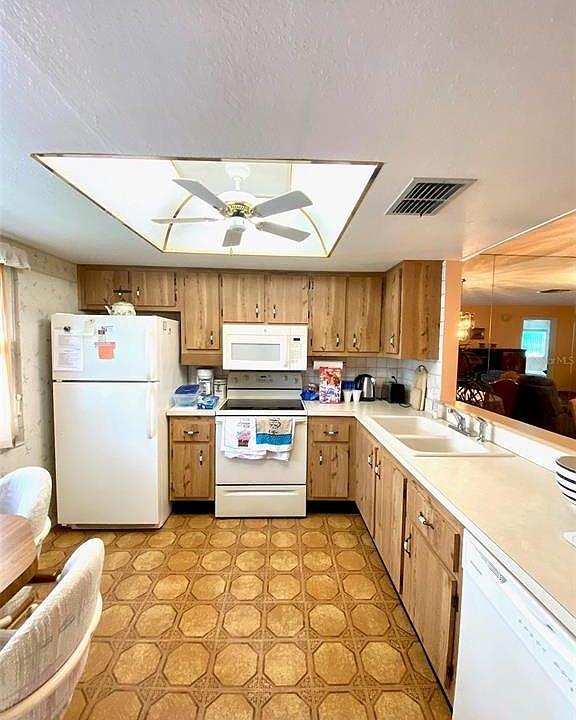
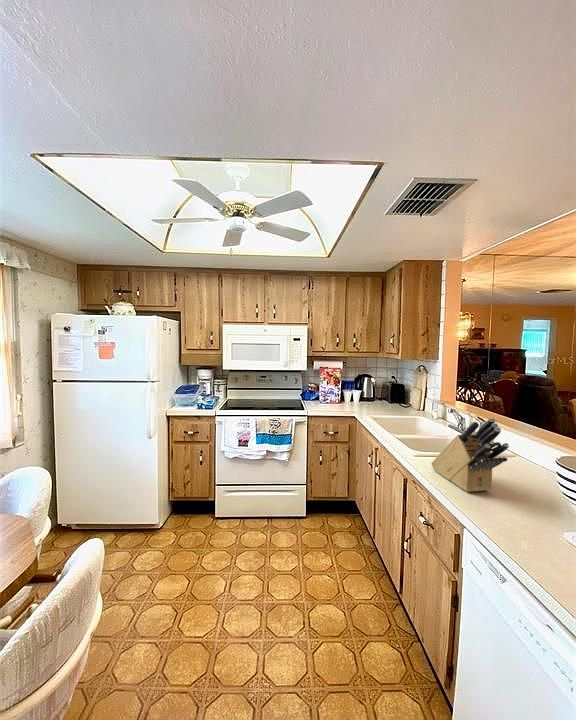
+ knife block (466, 448)
